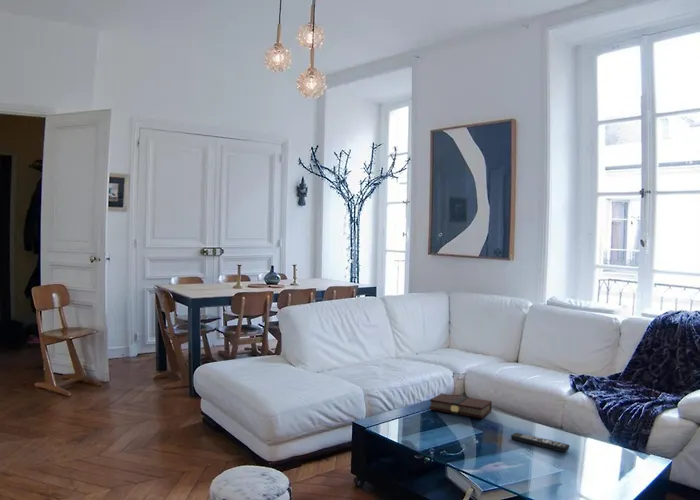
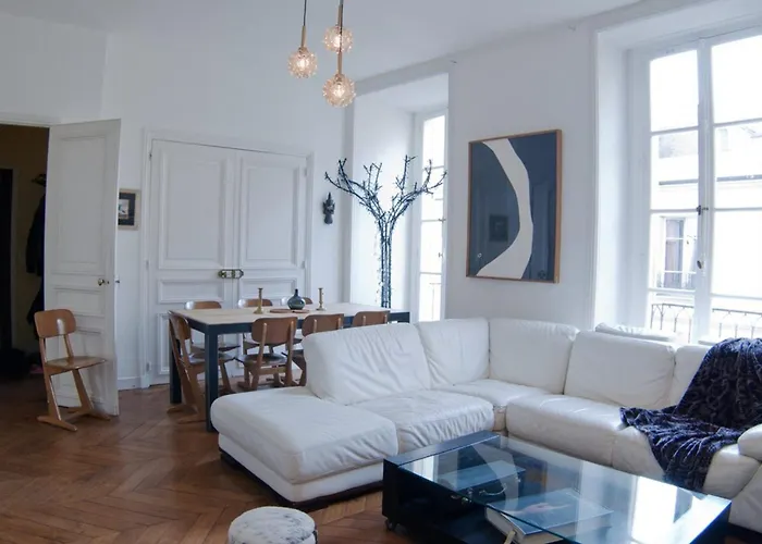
- remote control (539, 442)
- book (460, 405)
